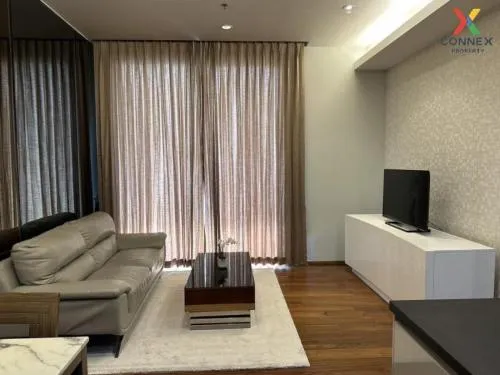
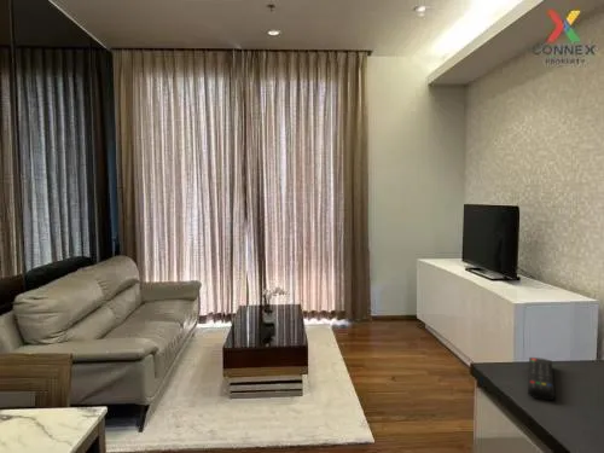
+ remote control (540, 376)
